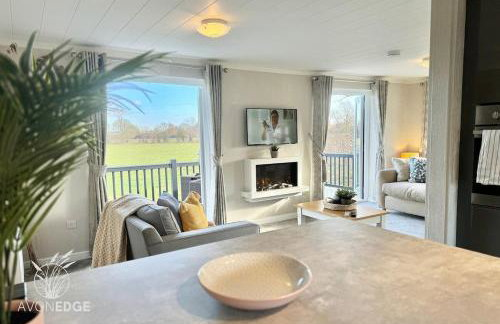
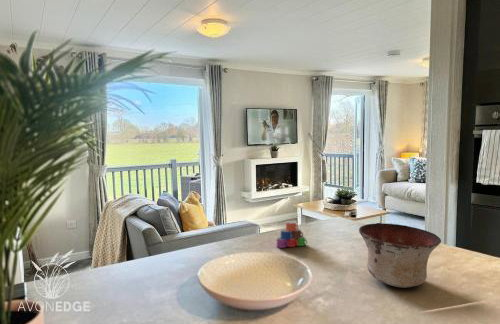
+ bowl (397, 256)
+ mug (291, 234)
